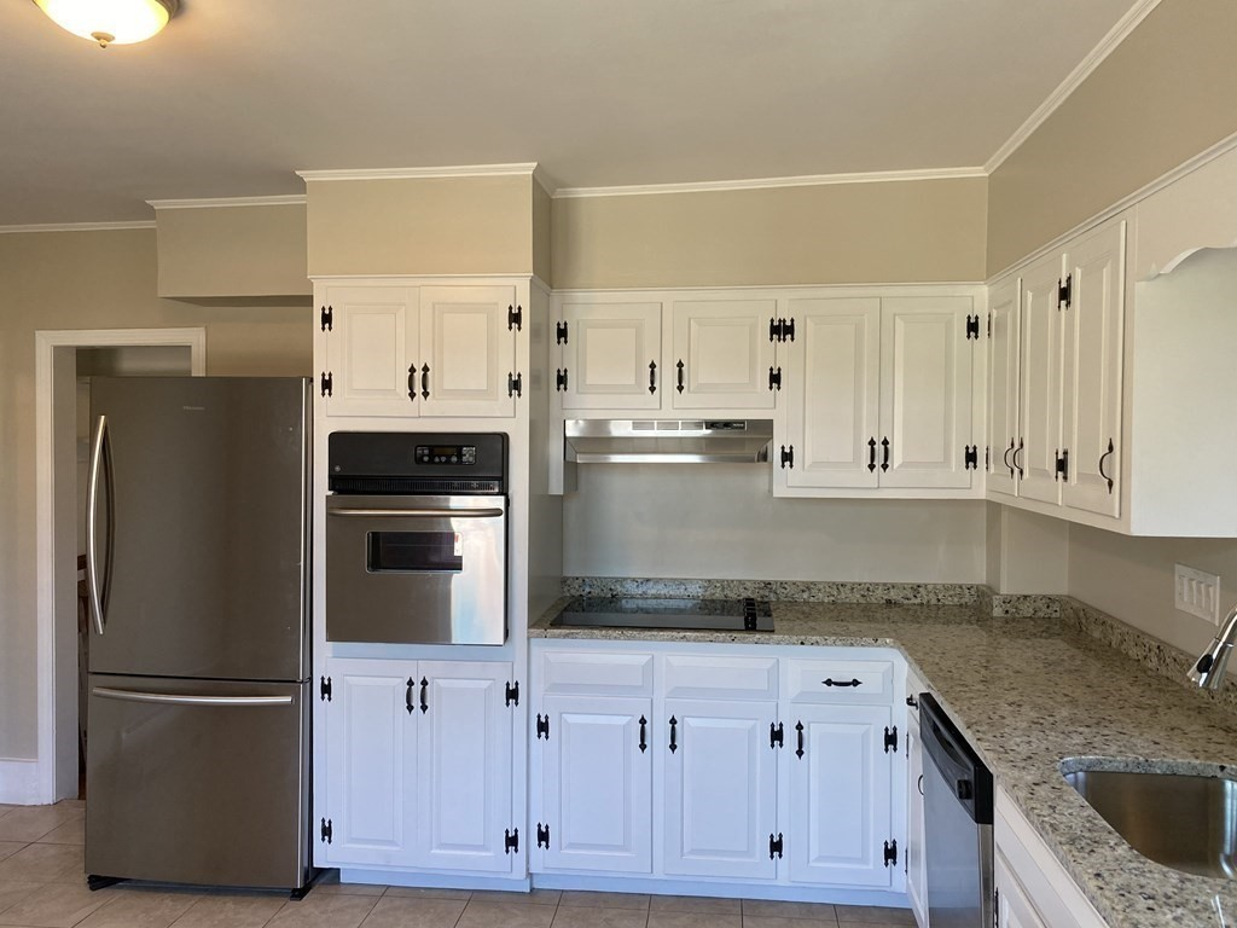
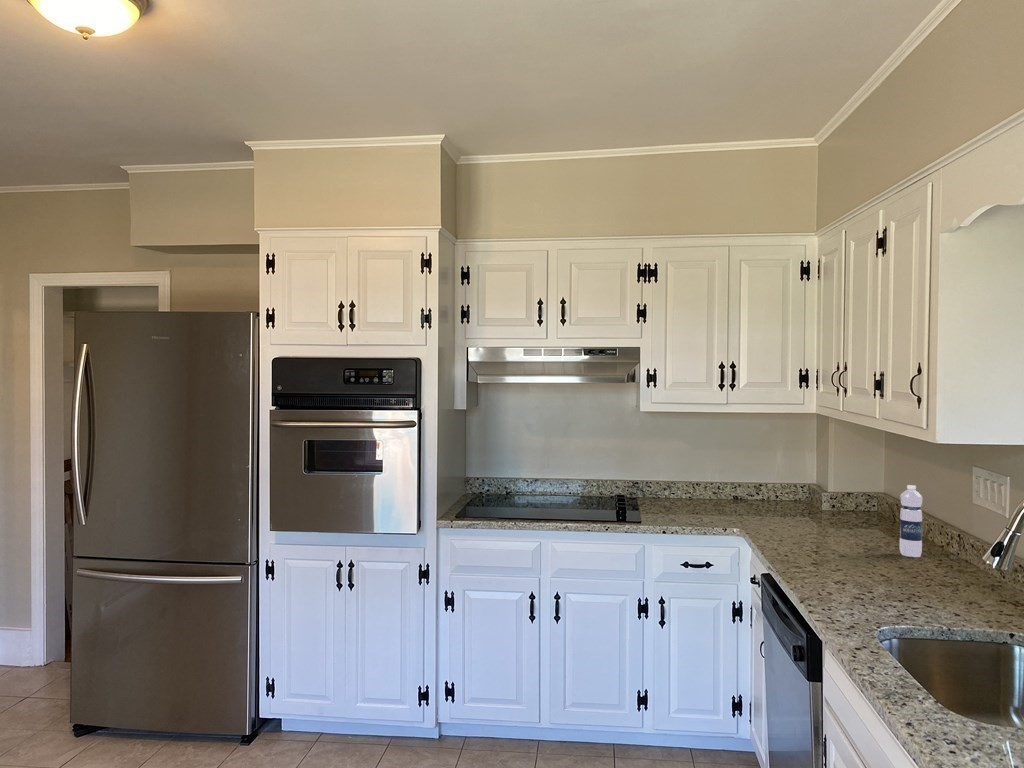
+ water bottle (911, 520)
